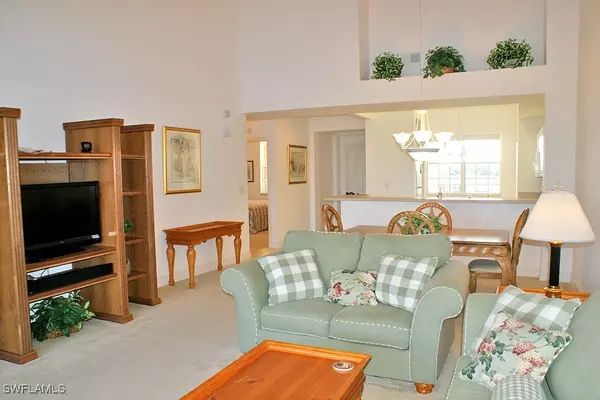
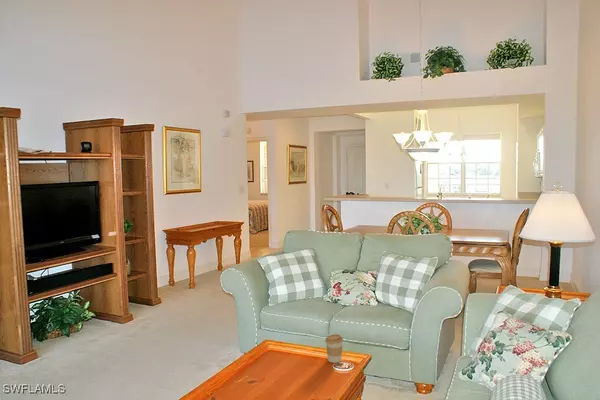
+ coffee cup (334, 348)
